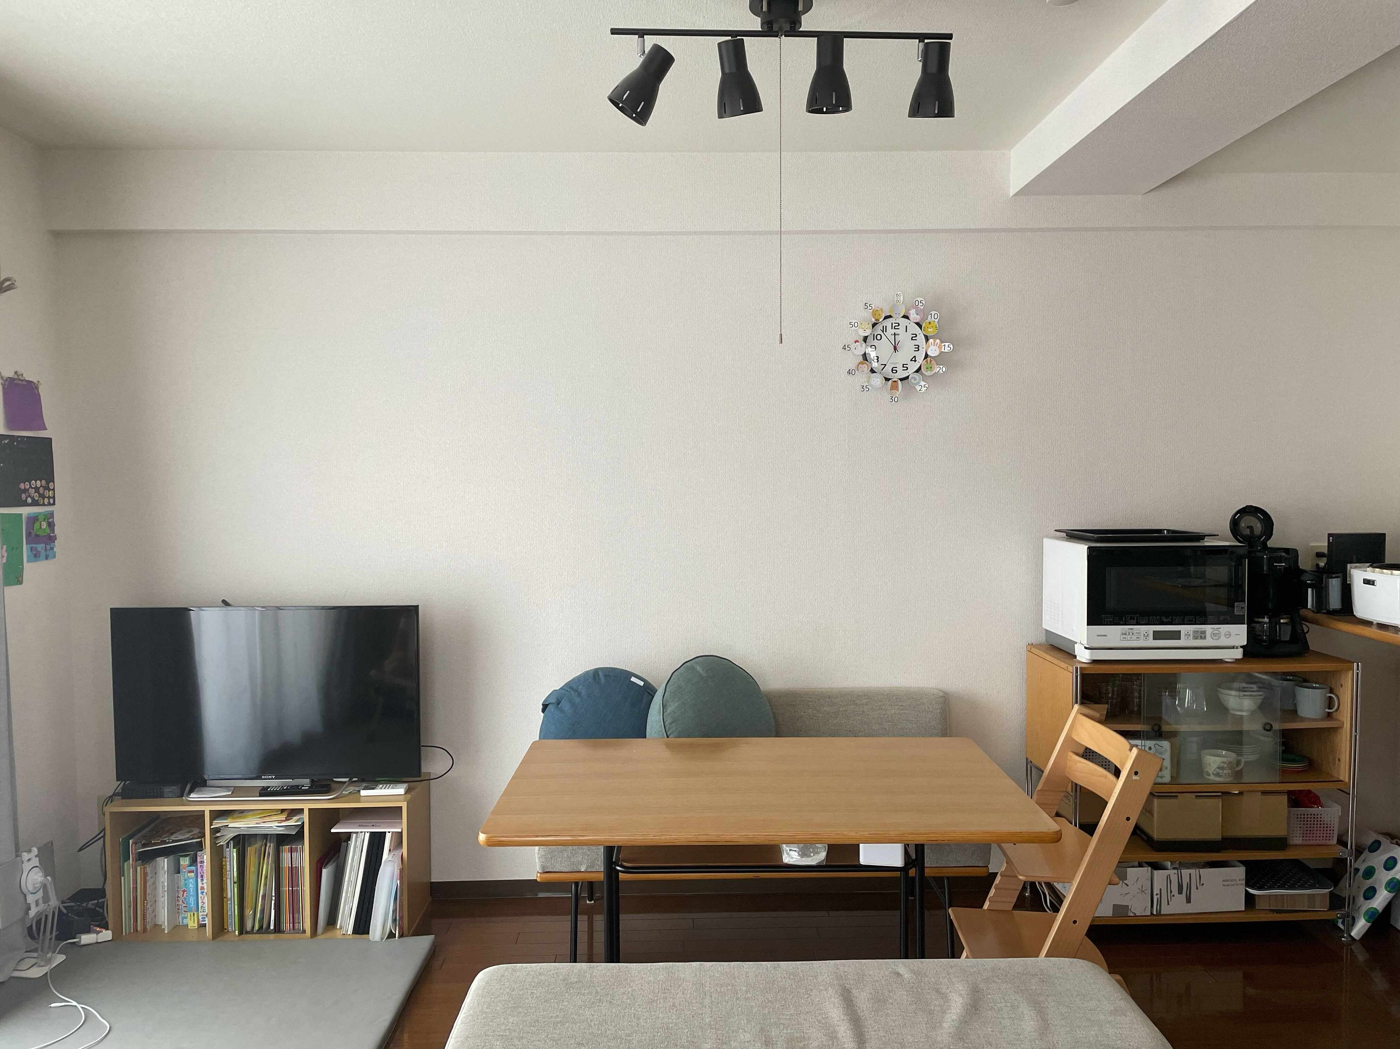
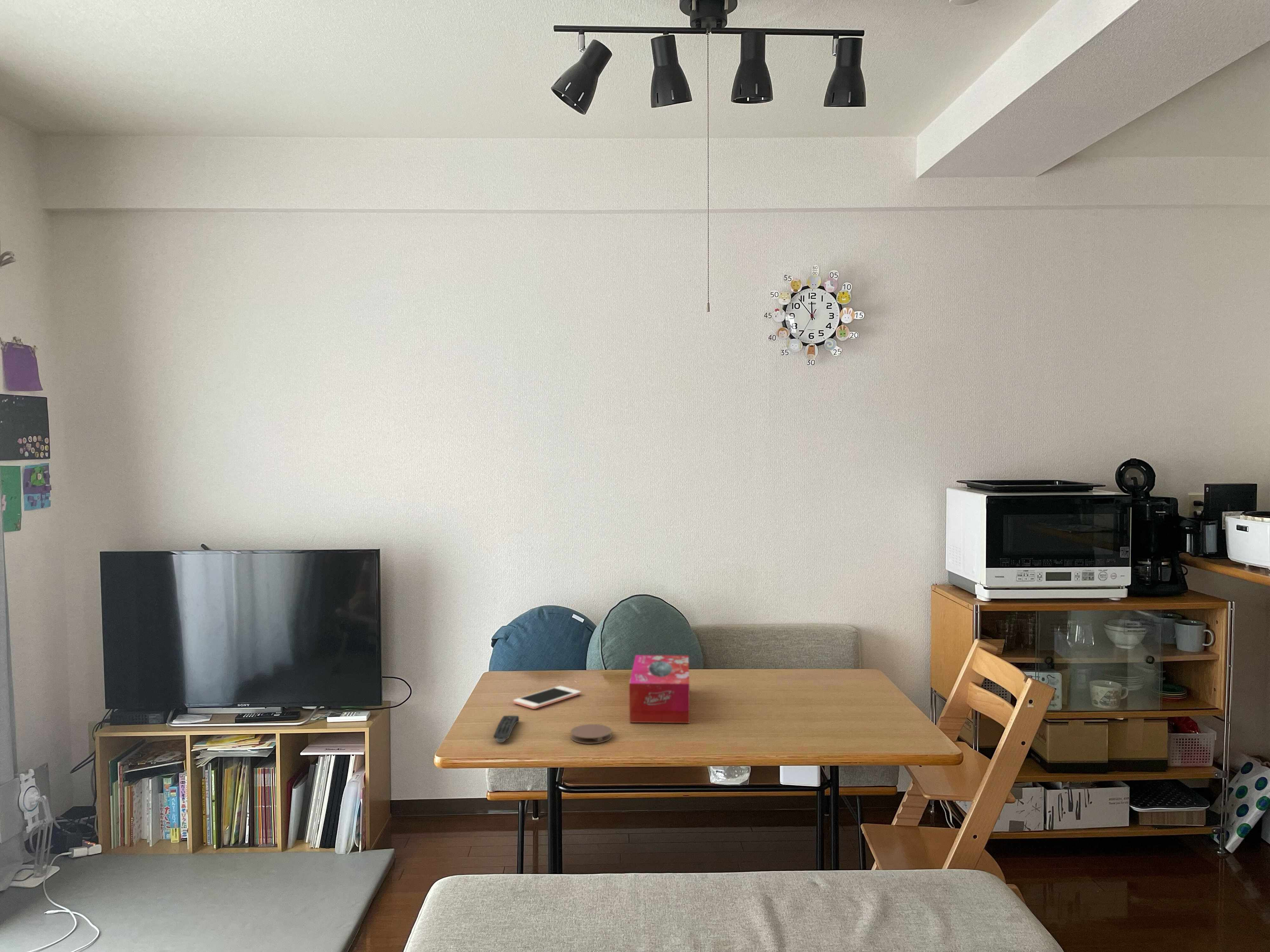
+ tissue box (661, 687)
+ coaster (591, 733)
+ cell phone (548, 697)
+ remote control (506, 728)
